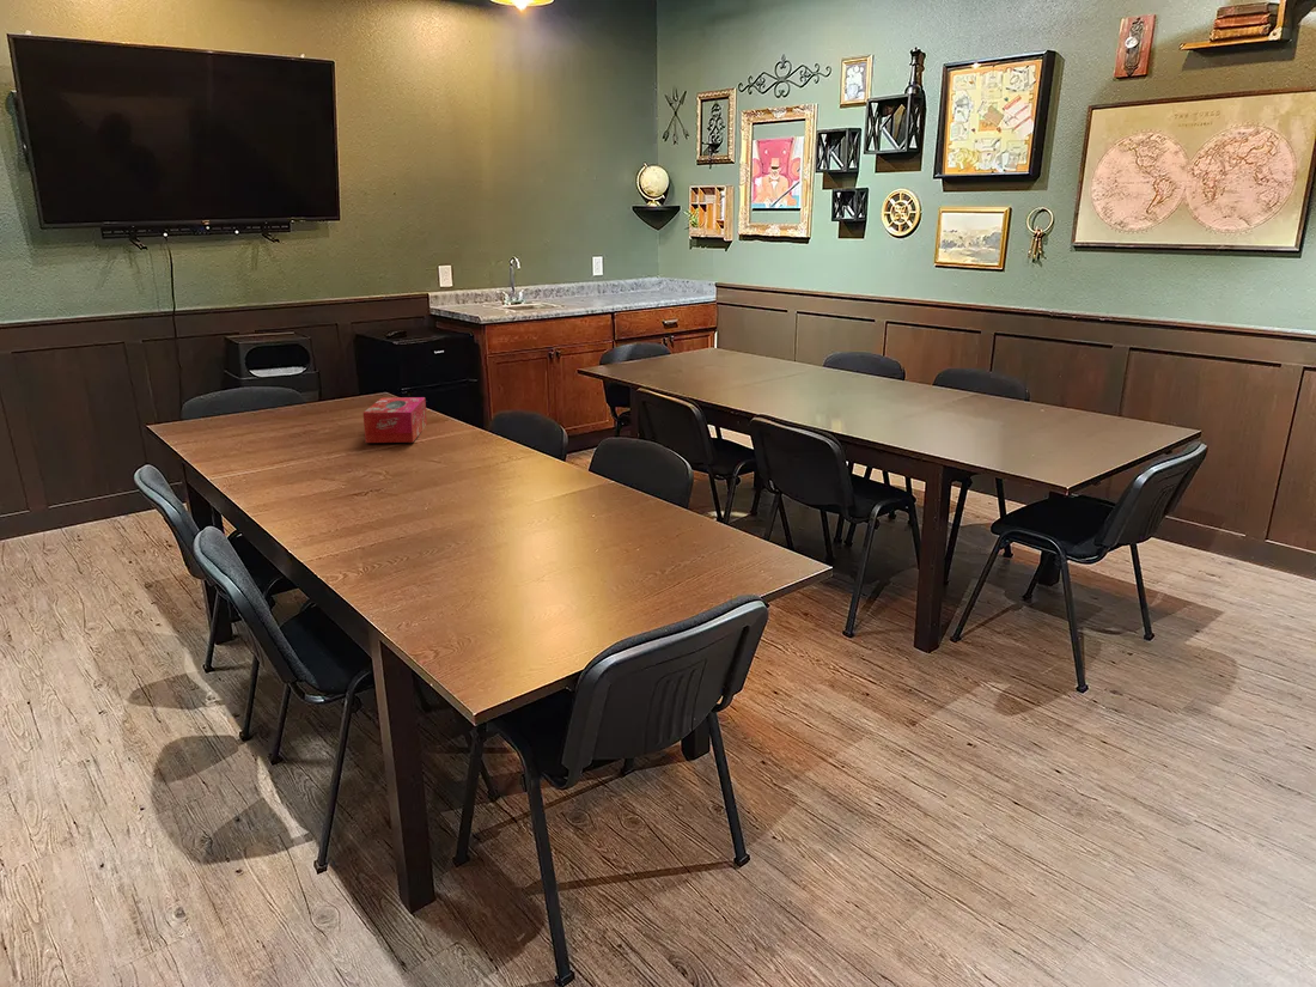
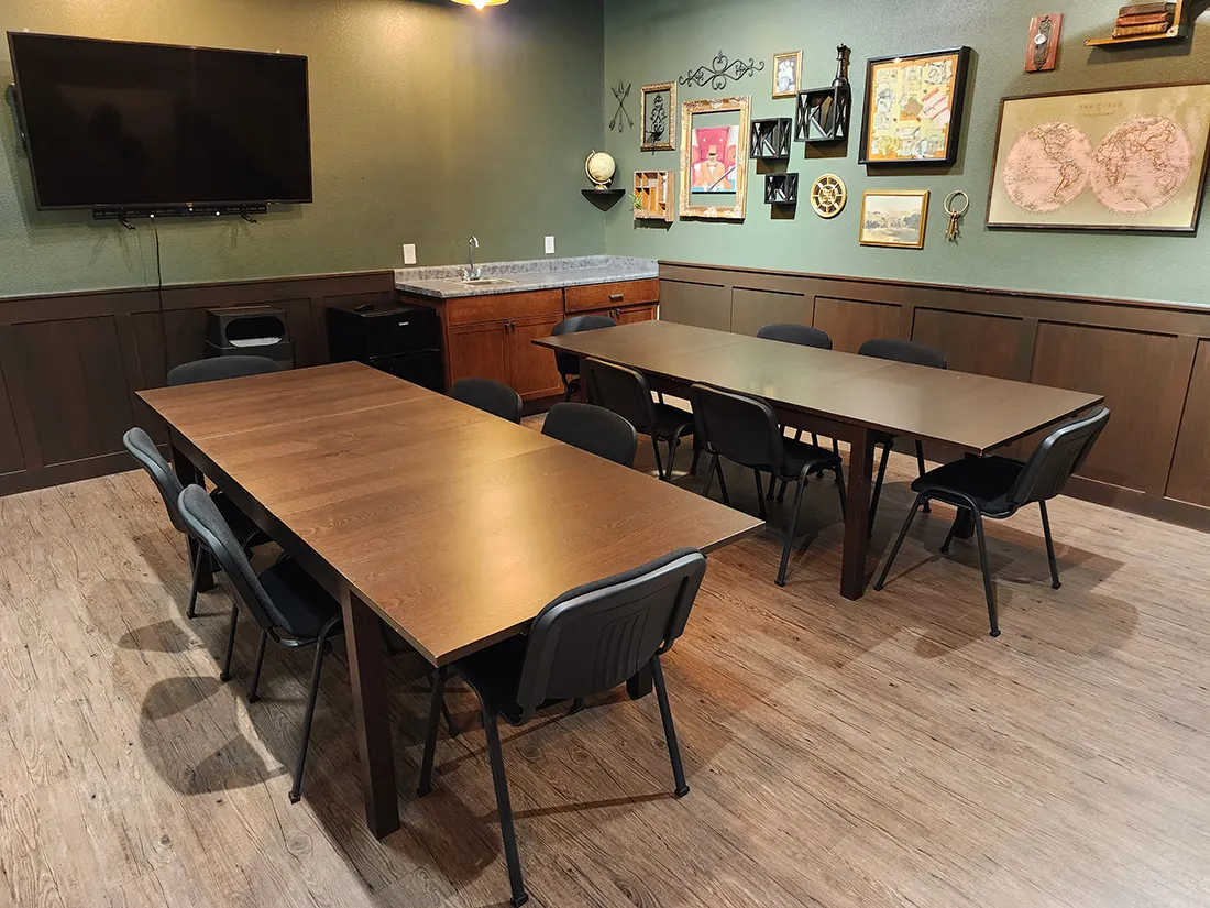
- tissue box (396, 419)
